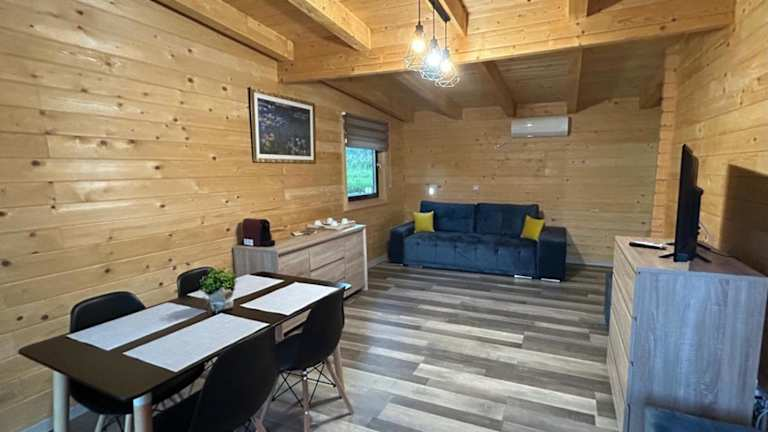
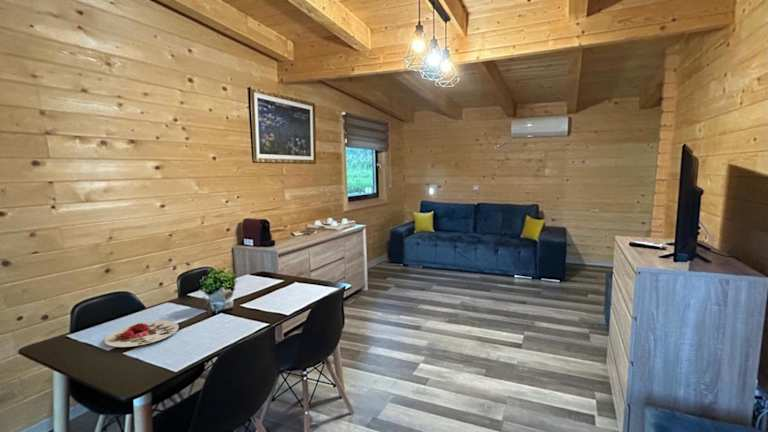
+ plate (143, 332)
